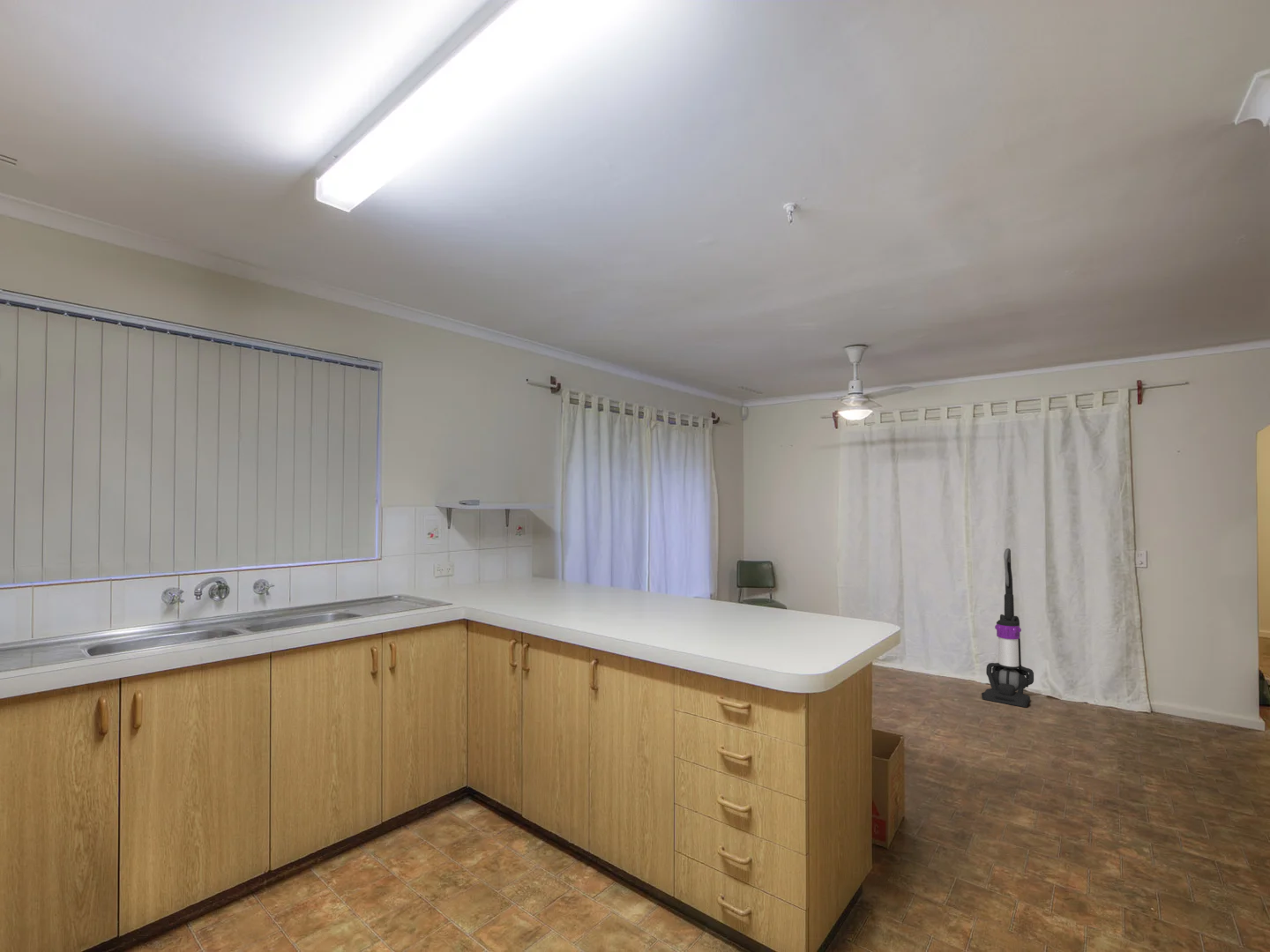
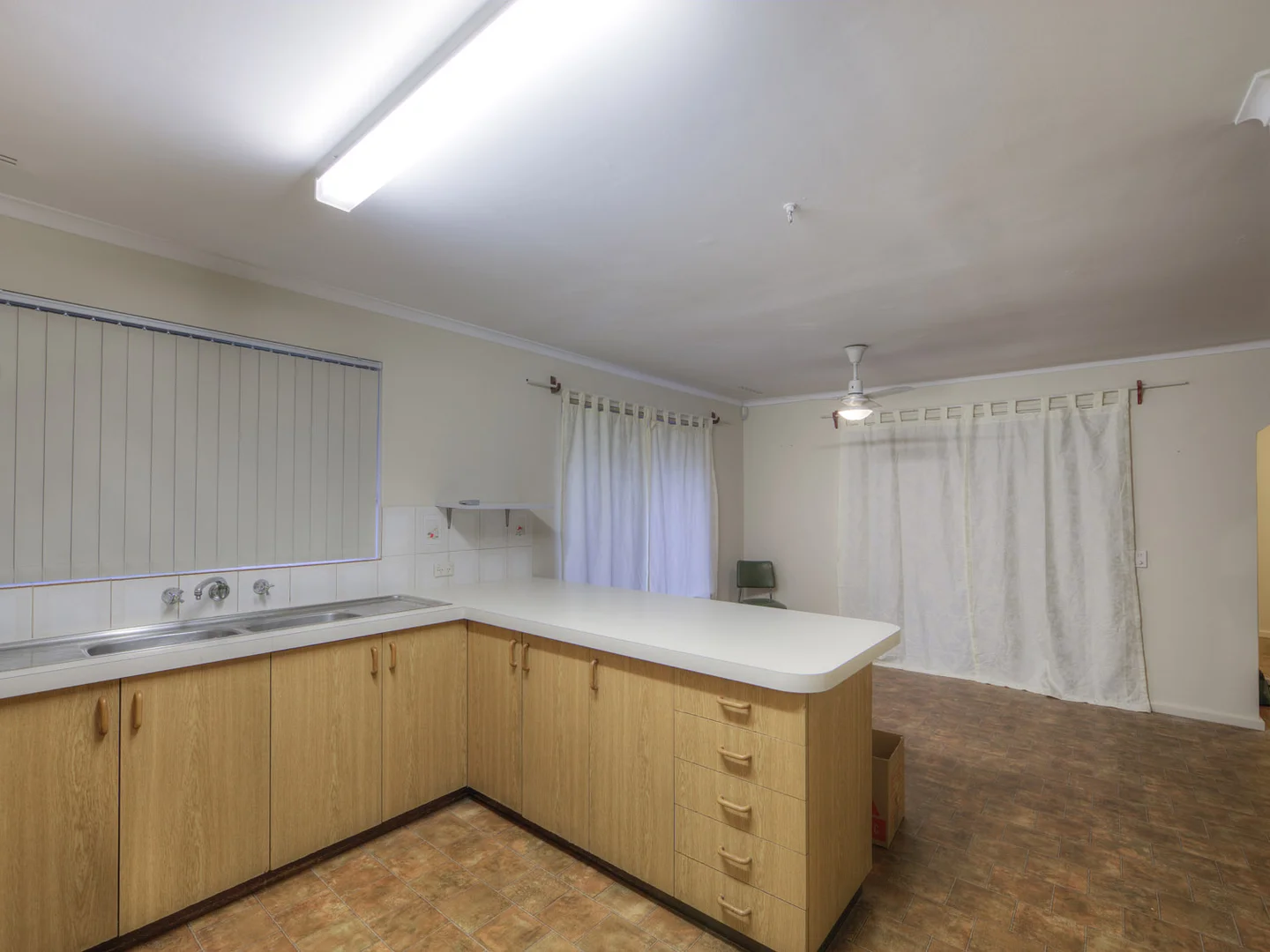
- vacuum cleaner (1006, 622)
